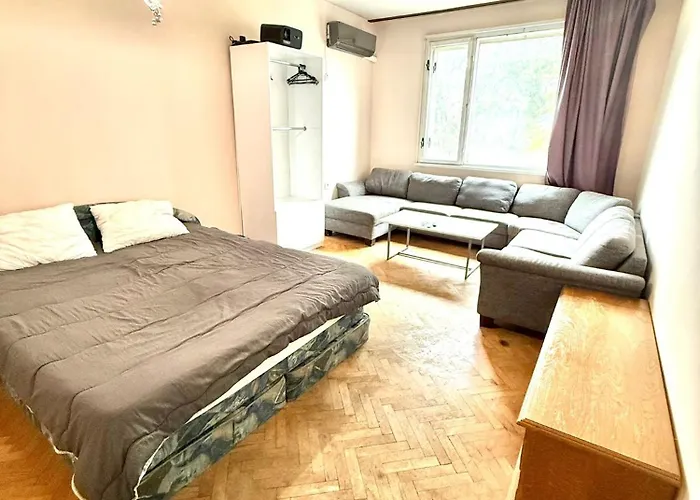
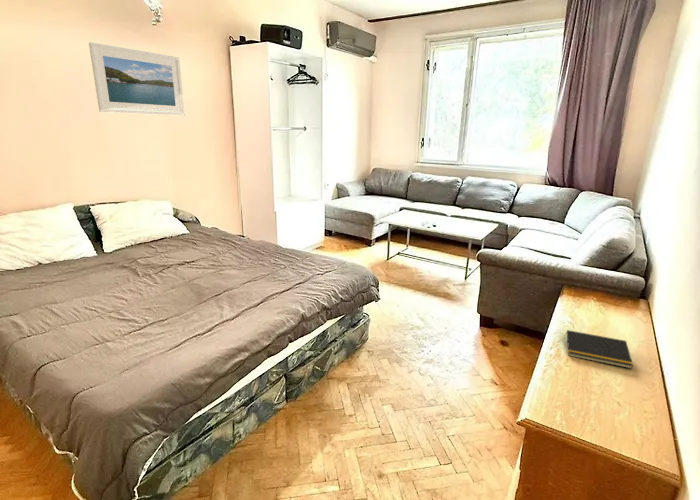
+ notepad (597, 348)
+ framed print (141, 82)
